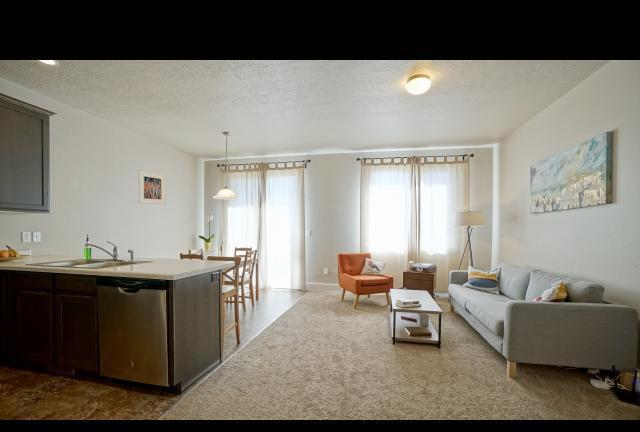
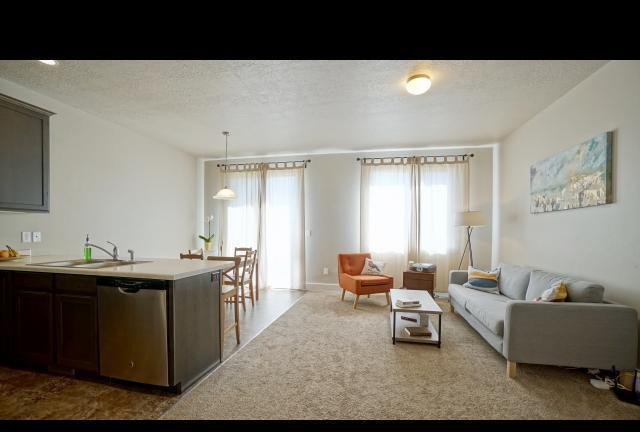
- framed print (152, 188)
